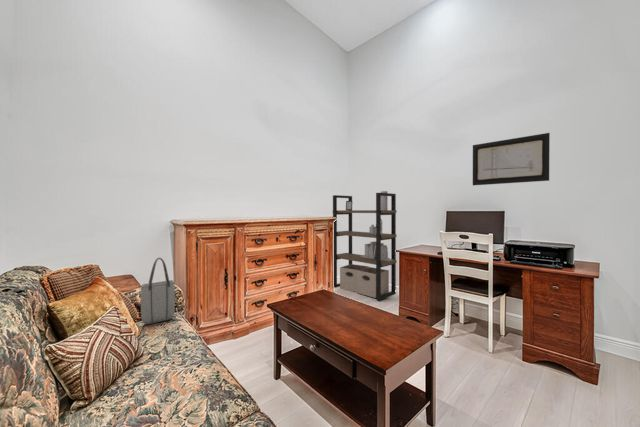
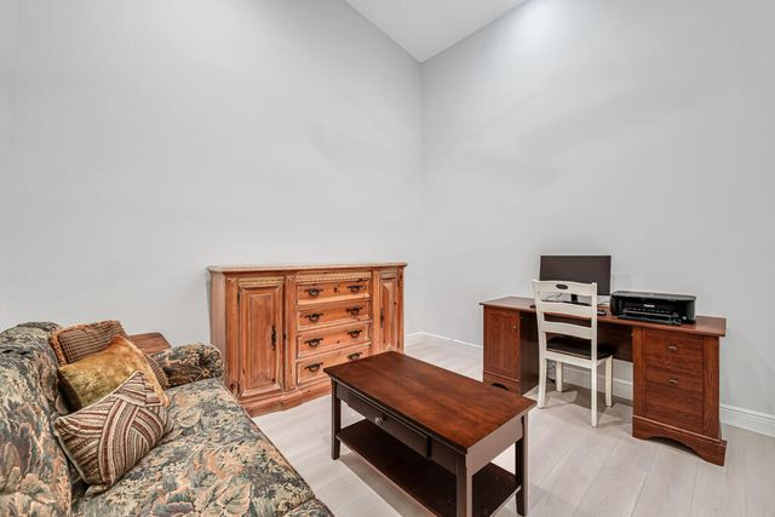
- shelving unit (365, 244)
- tote bag (158, 289)
- wall art (507, 161)
